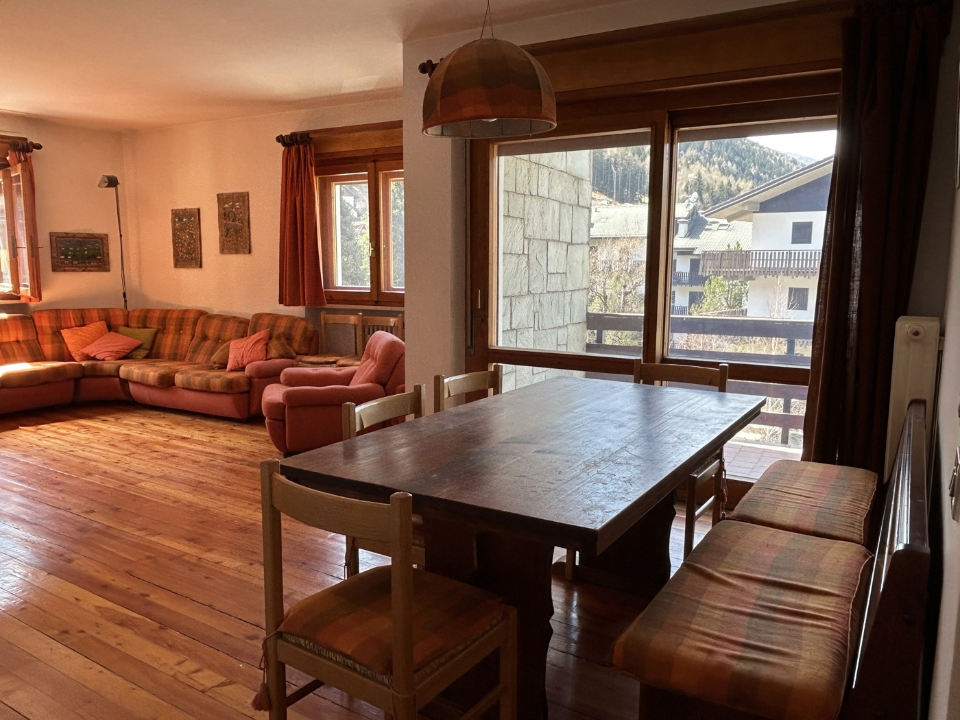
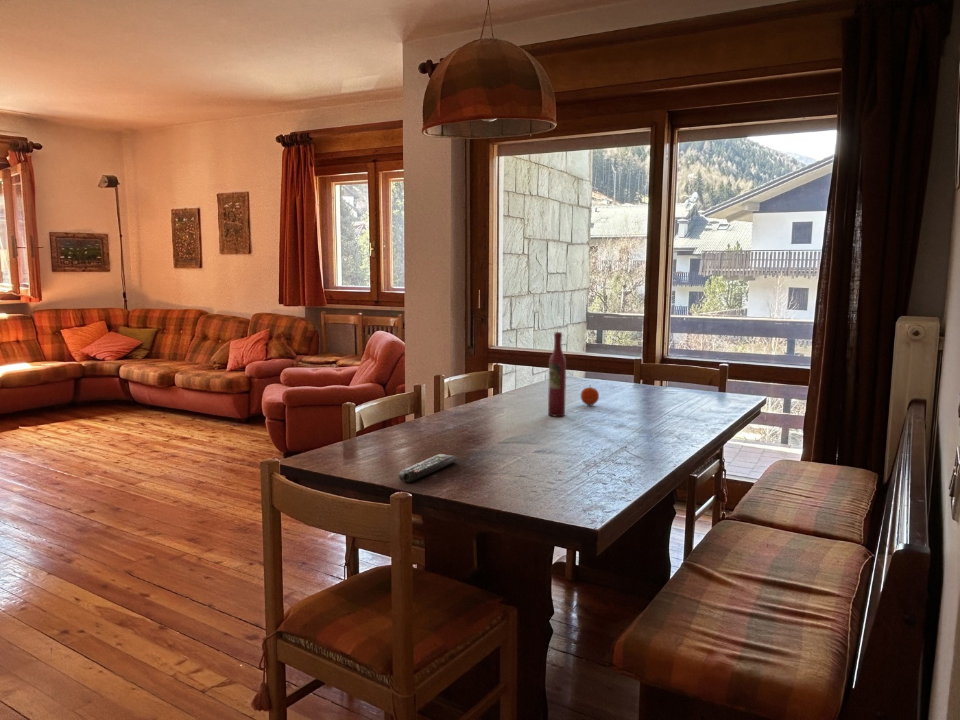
+ fruit (589, 394)
+ wine bottle (557, 373)
+ remote control (429, 466)
